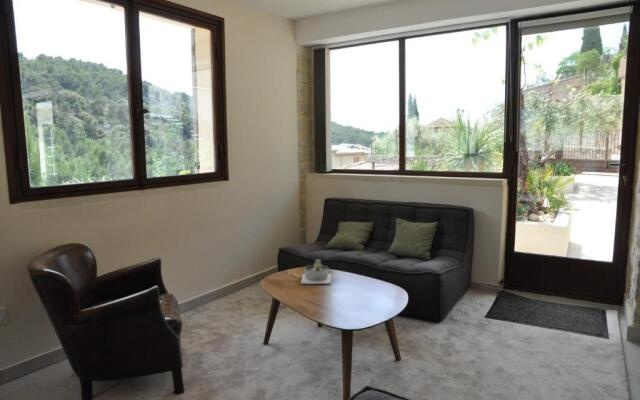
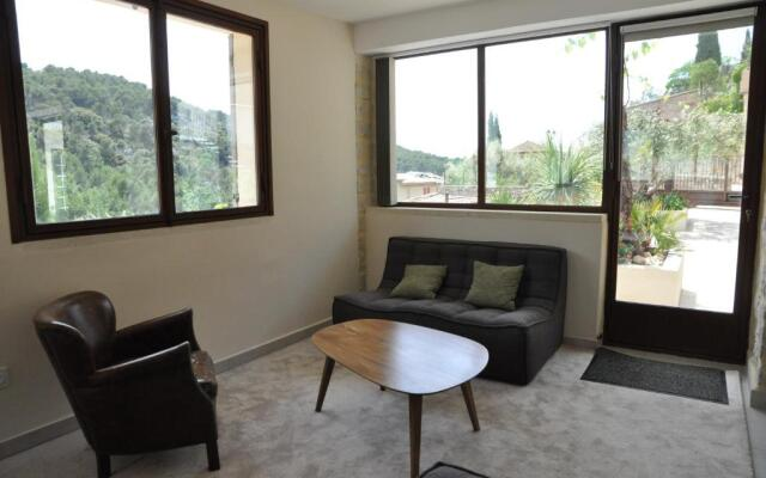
- succulent planter (316, 269)
